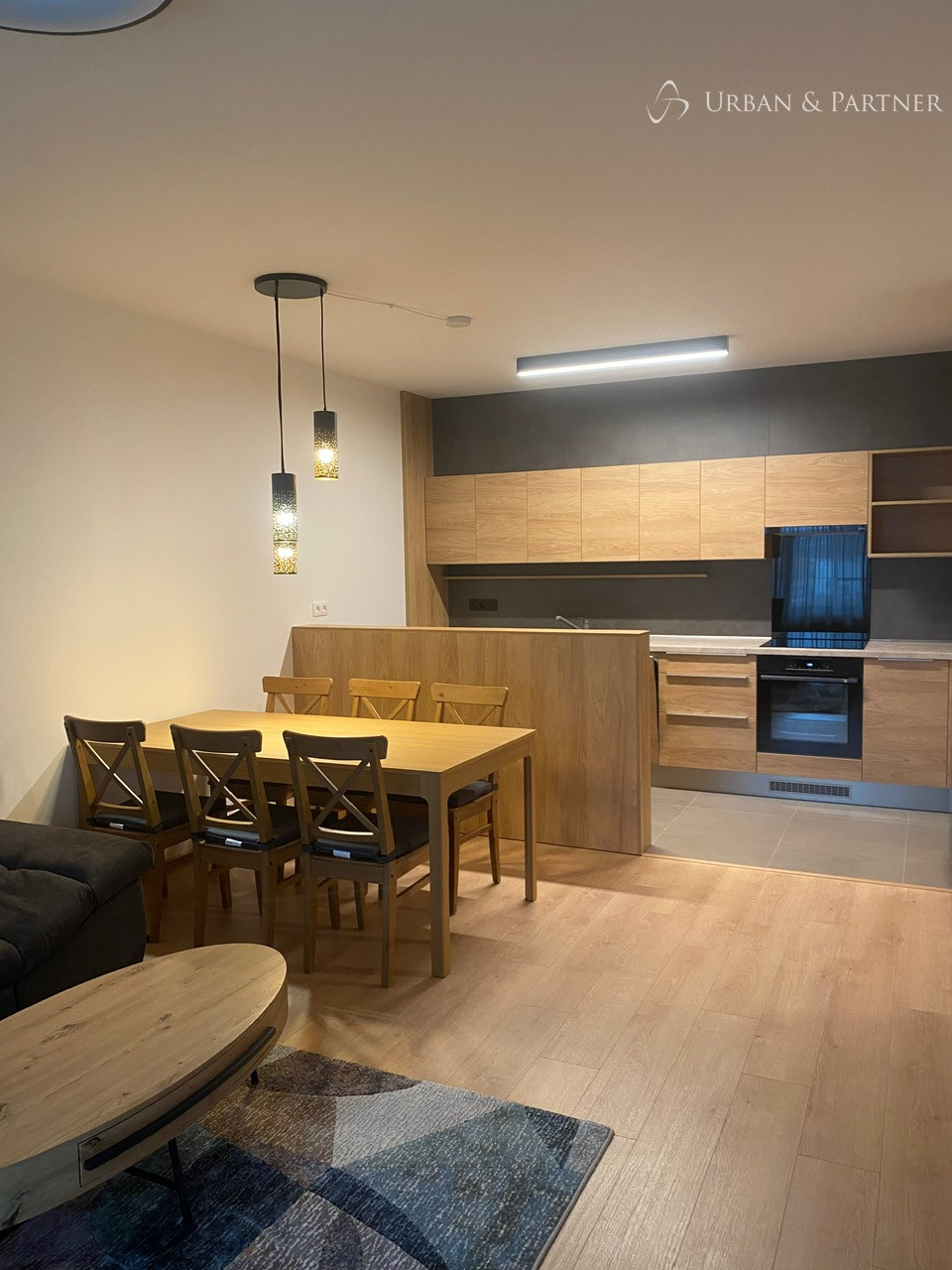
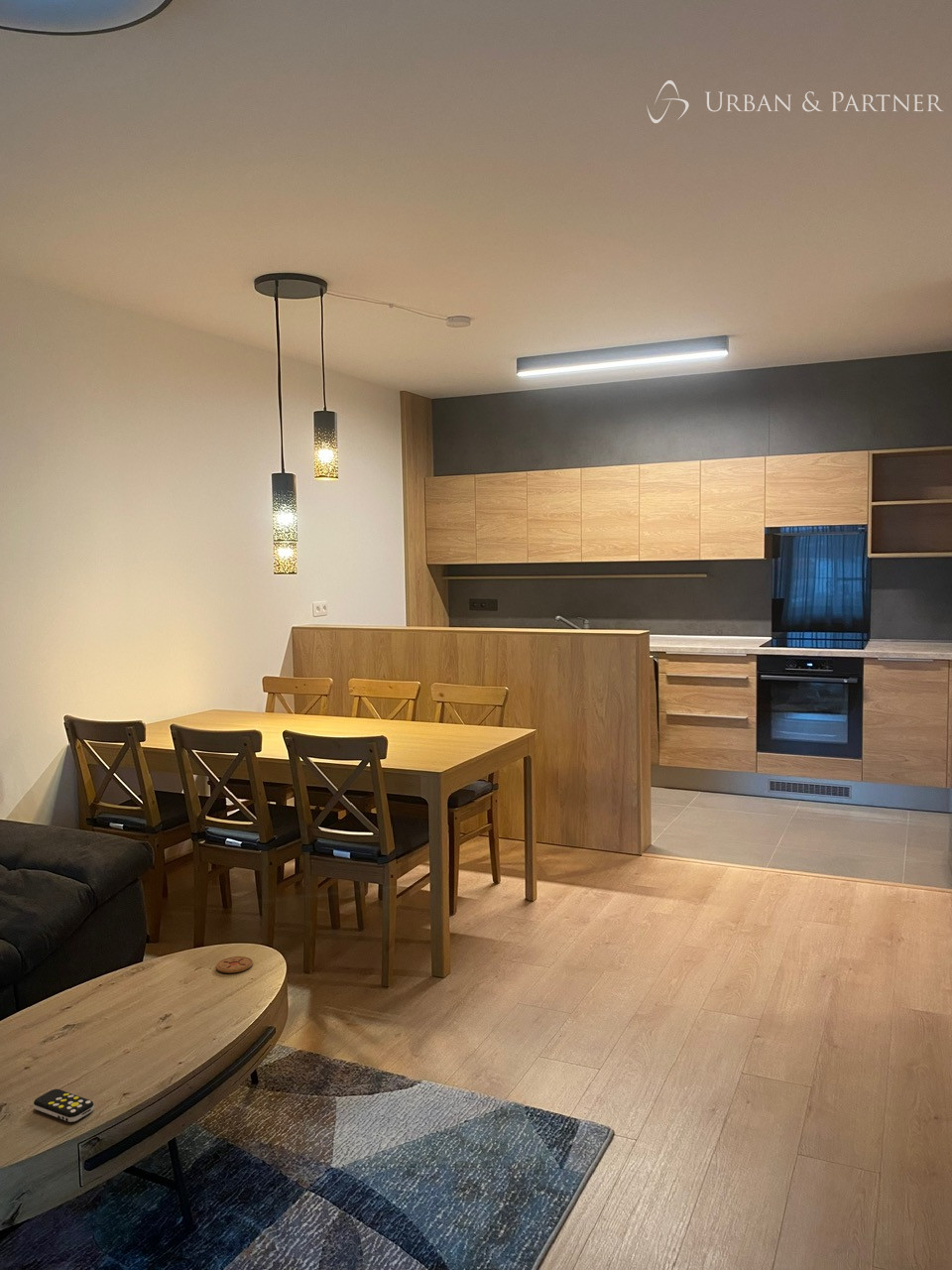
+ remote control (63, 1104)
+ coaster (234, 964)
